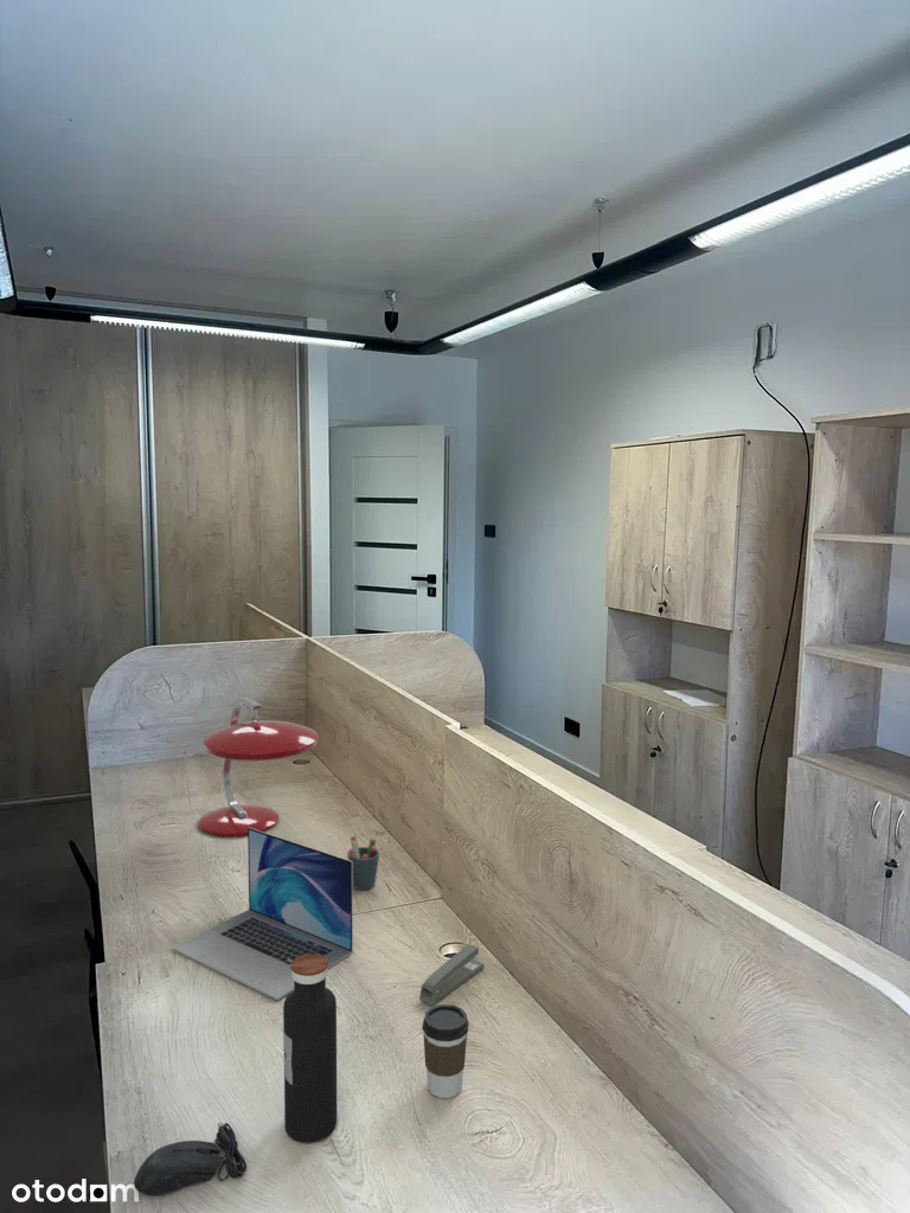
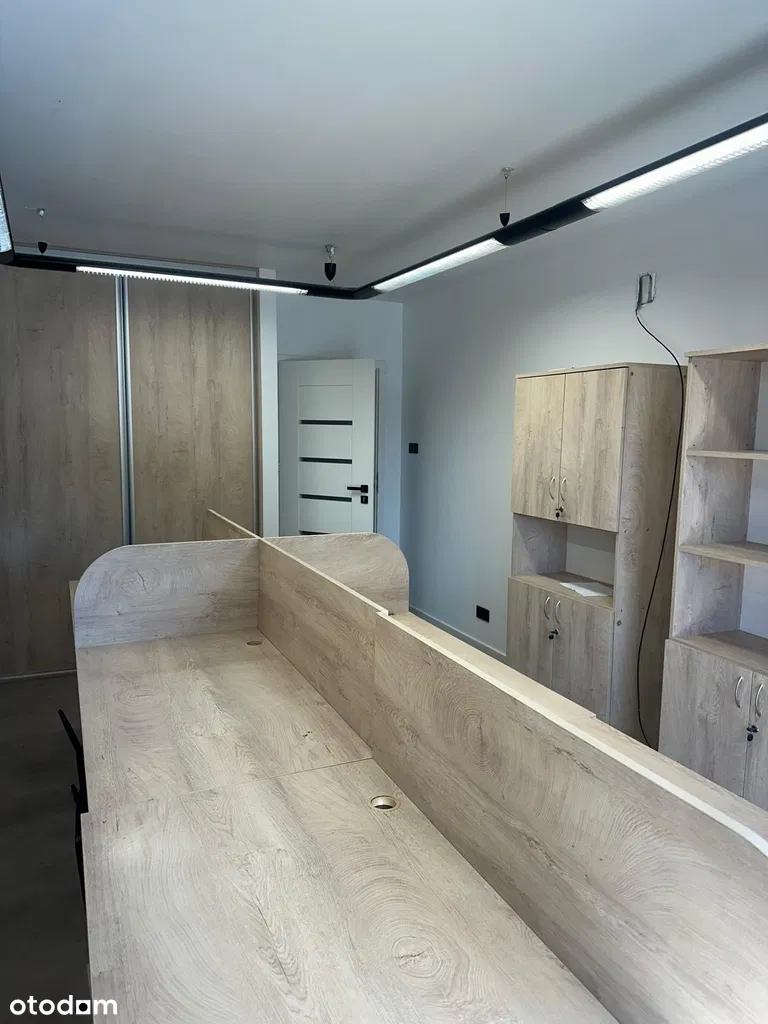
- laptop (261, 905)
- stapler (453, 970)
- pen holder (363, 860)
- desk lamp (250, 760)
- coffee cup (444, 1051)
- computer mouse (188, 1157)
- water bottle (309, 1045)
